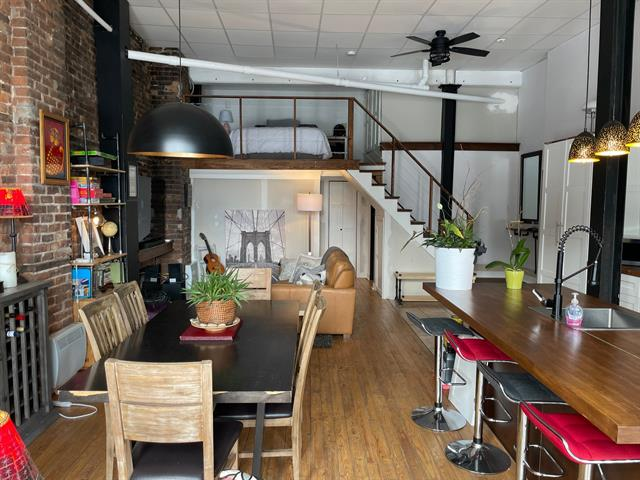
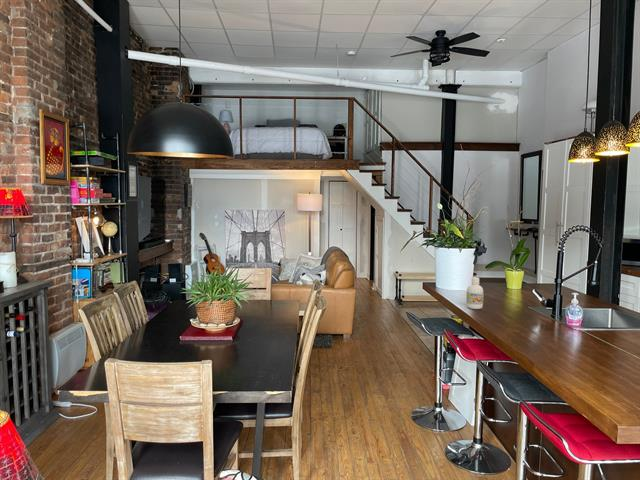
+ bottle (475, 292)
